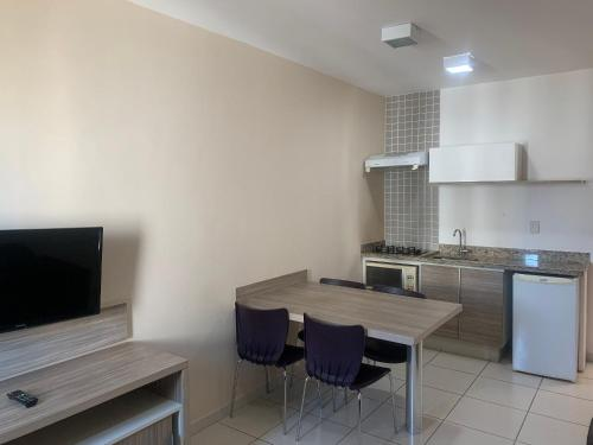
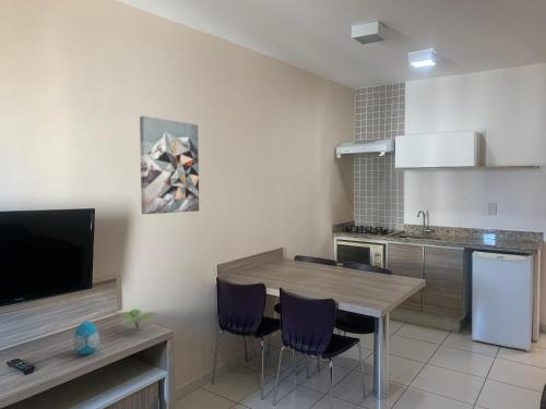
+ decorative egg (86, 337)
+ wall art (170, 167)
+ plant (136, 322)
